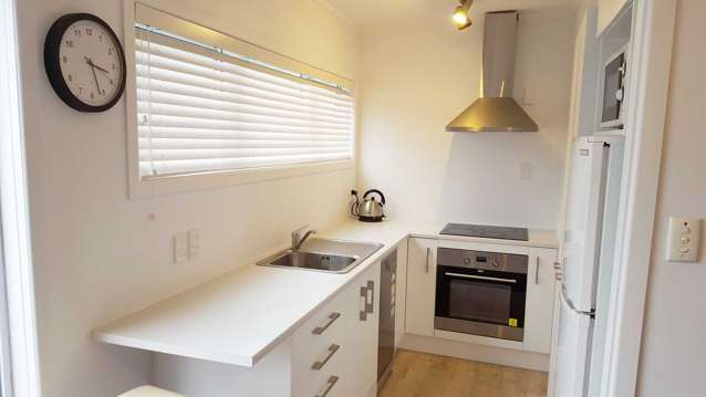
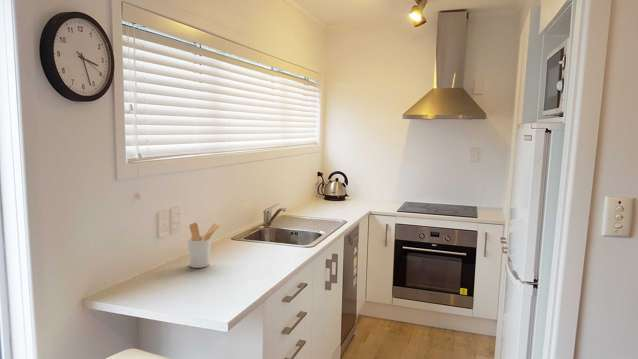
+ utensil holder (204, 244)
